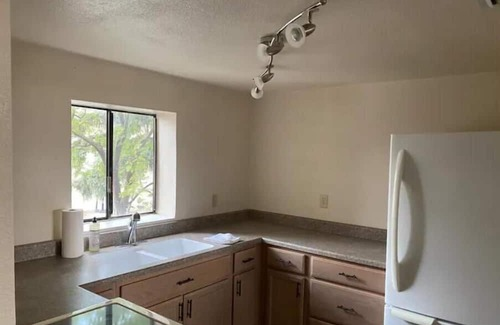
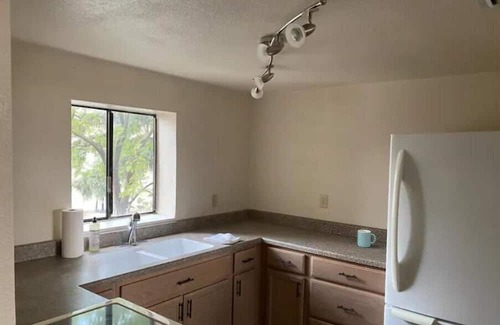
+ mug (366, 238)
